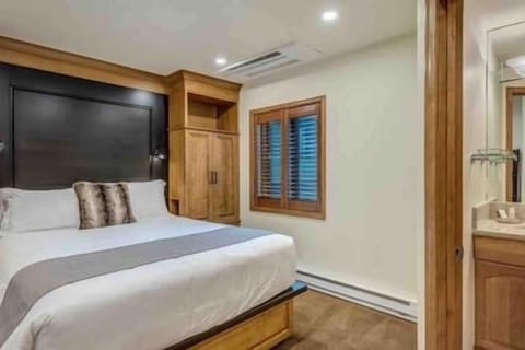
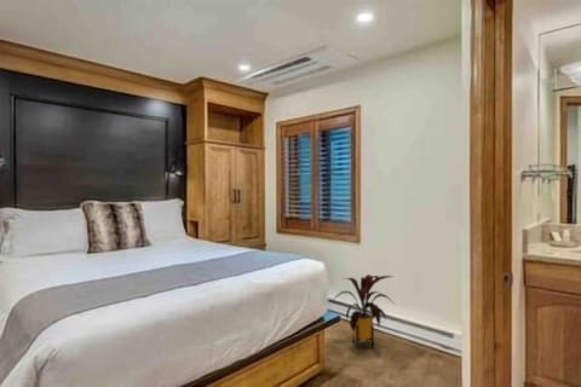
+ house plant (363, 308)
